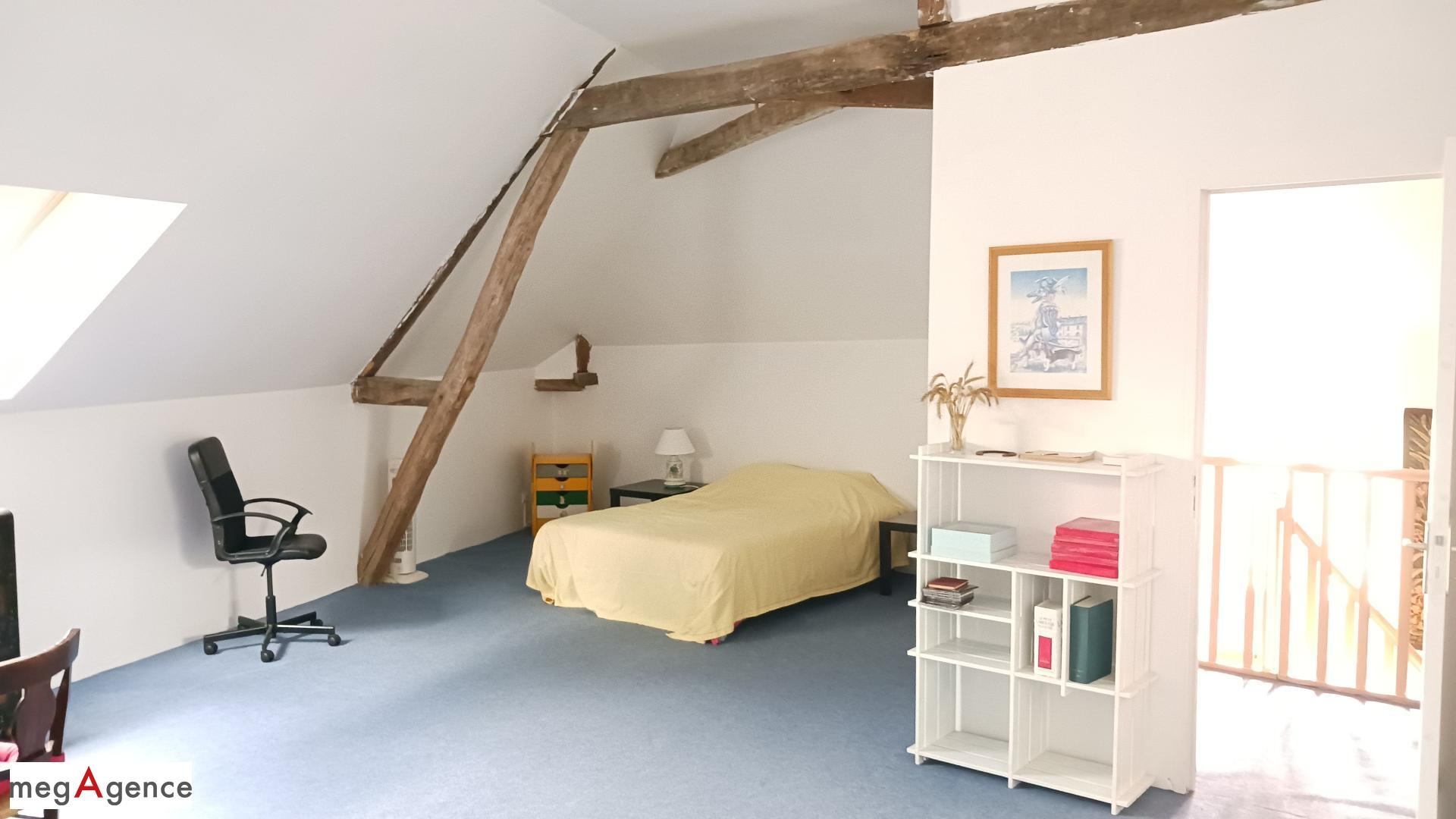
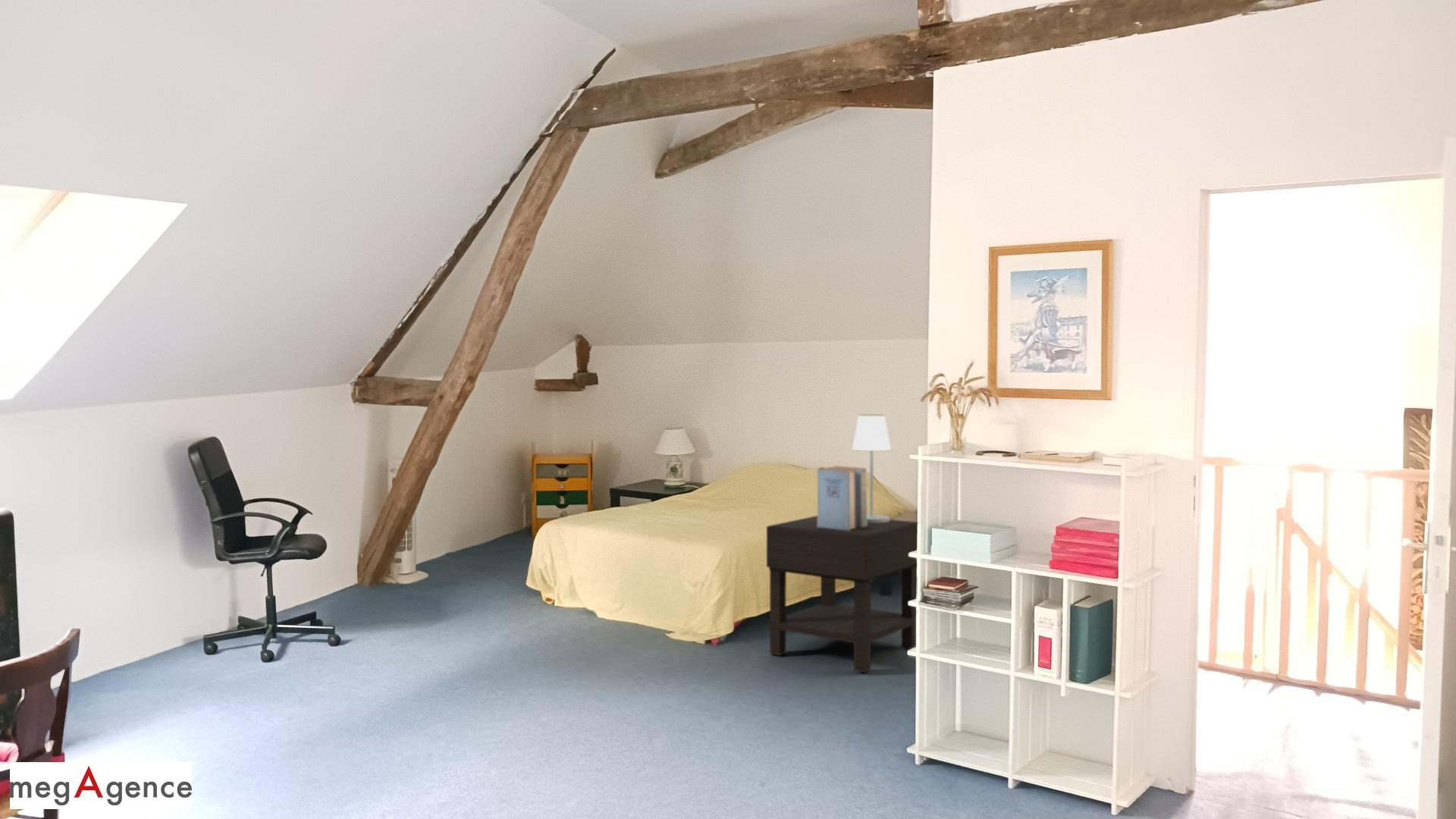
+ nightstand (846, 580)
+ table lamp (871, 467)
+ book (842, 497)
